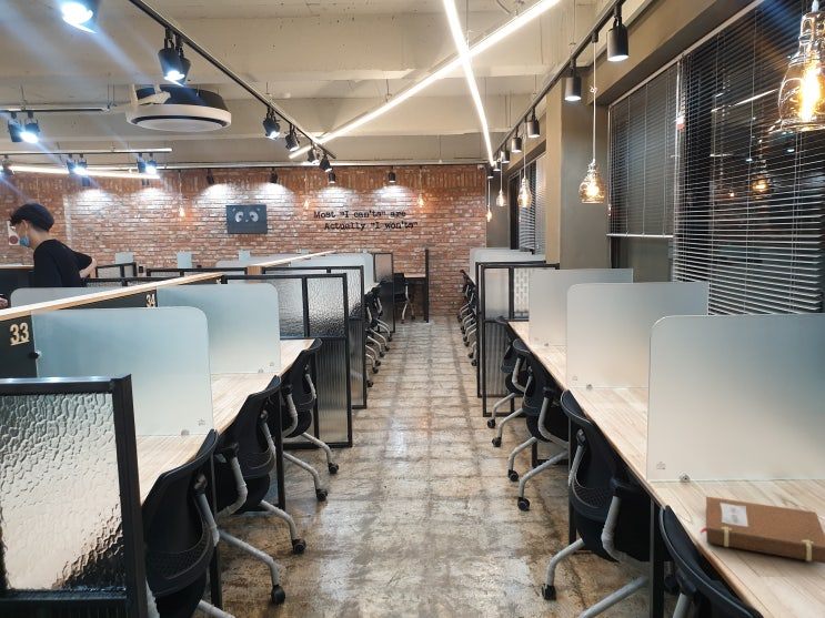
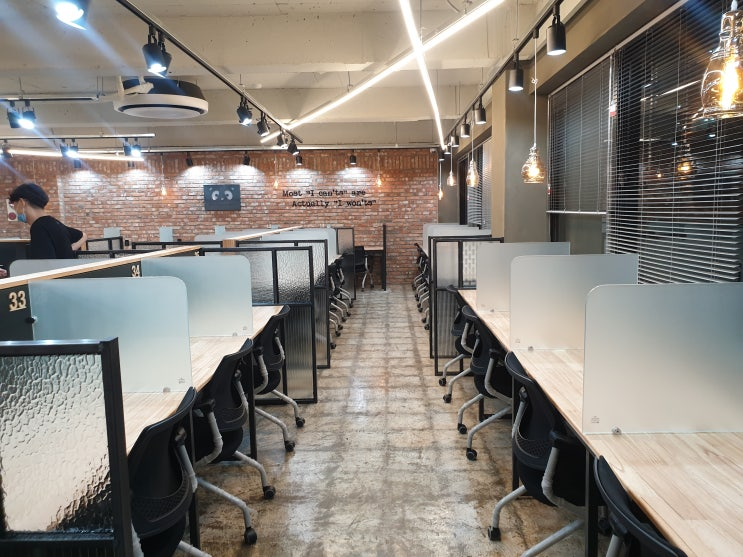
- notebook (758, 527)
